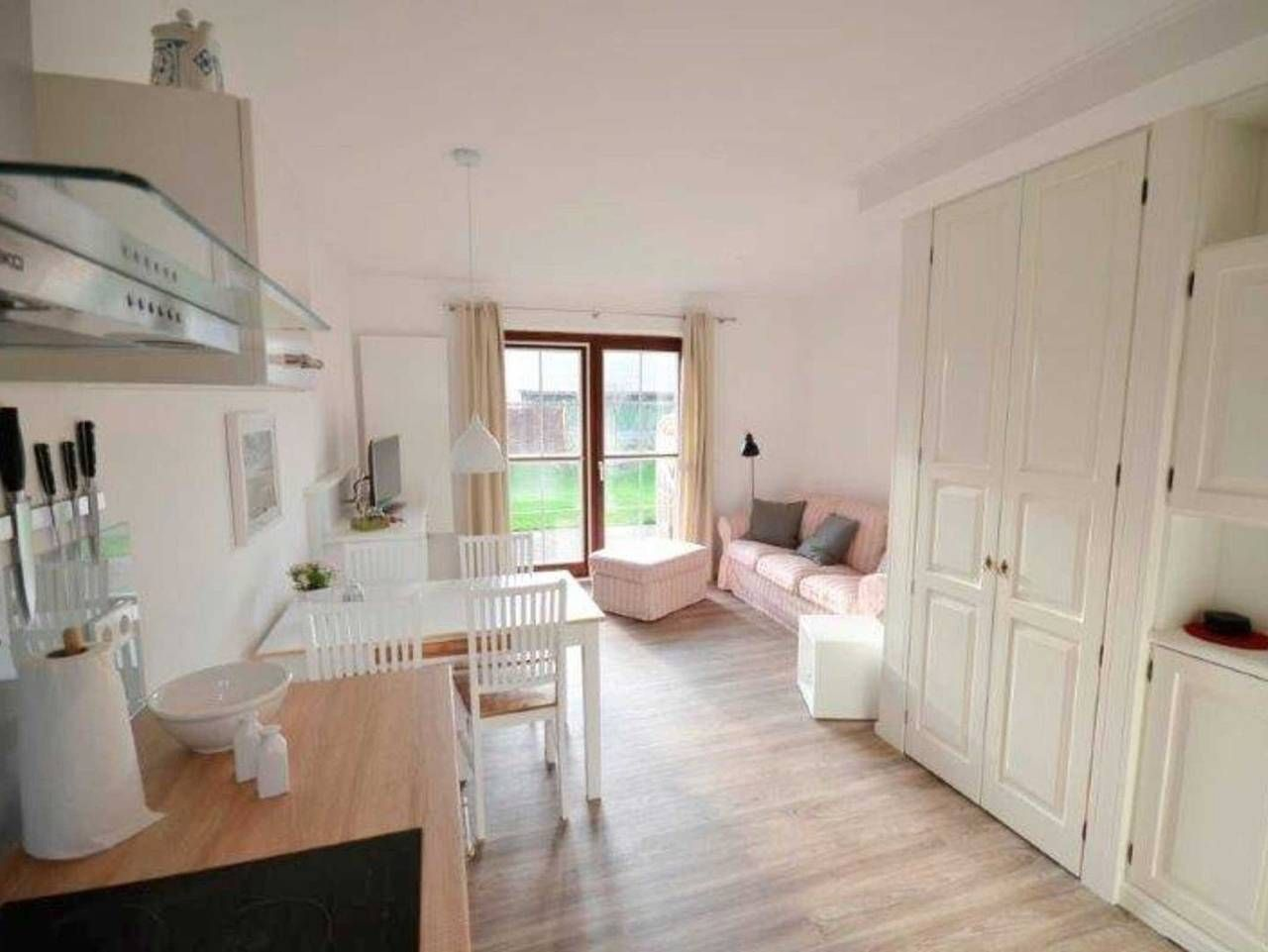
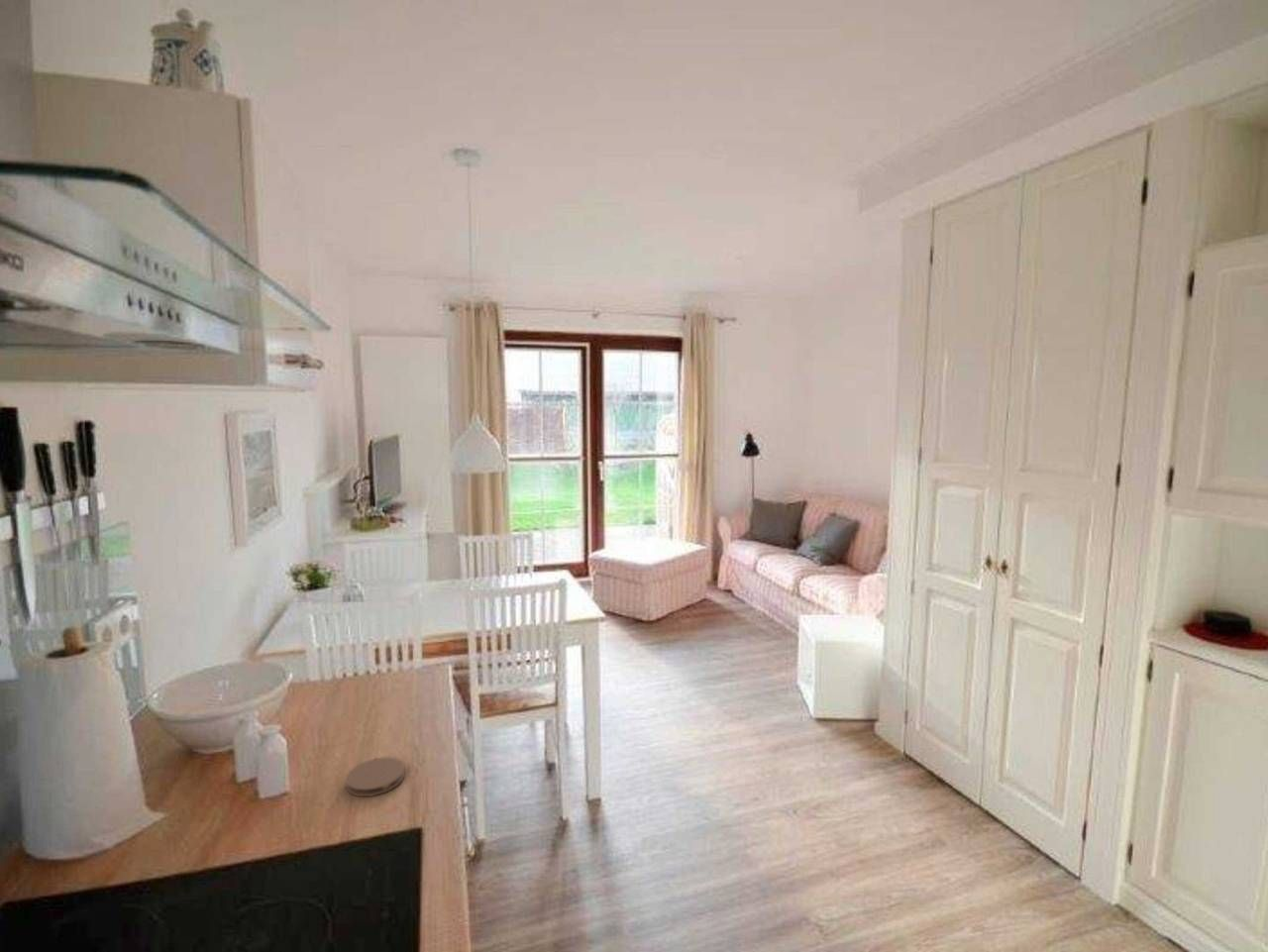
+ coaster (375, 776)
